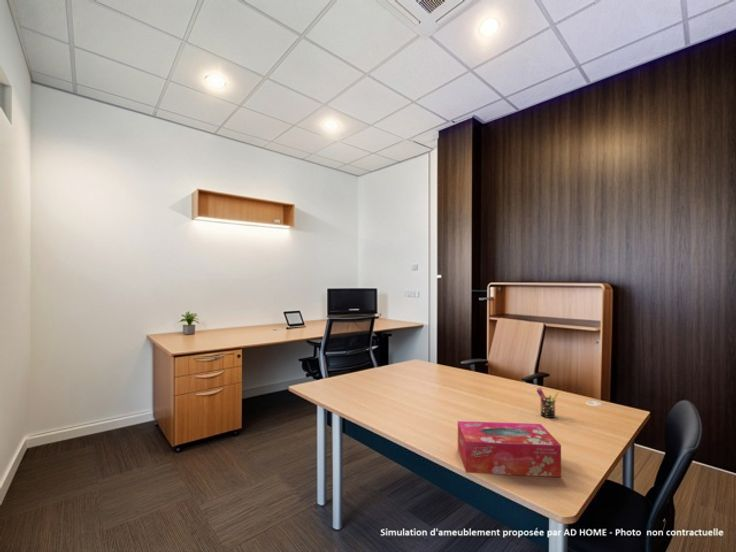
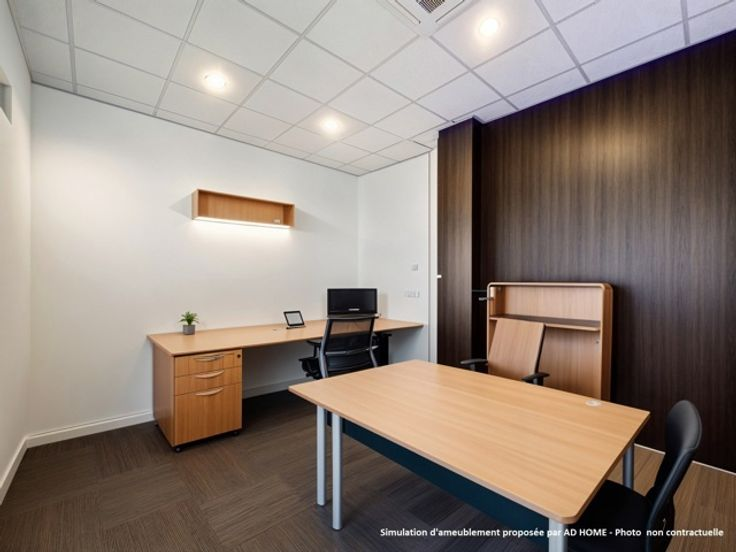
- pen holder (547, 402)
- tissue box (505, 446)
